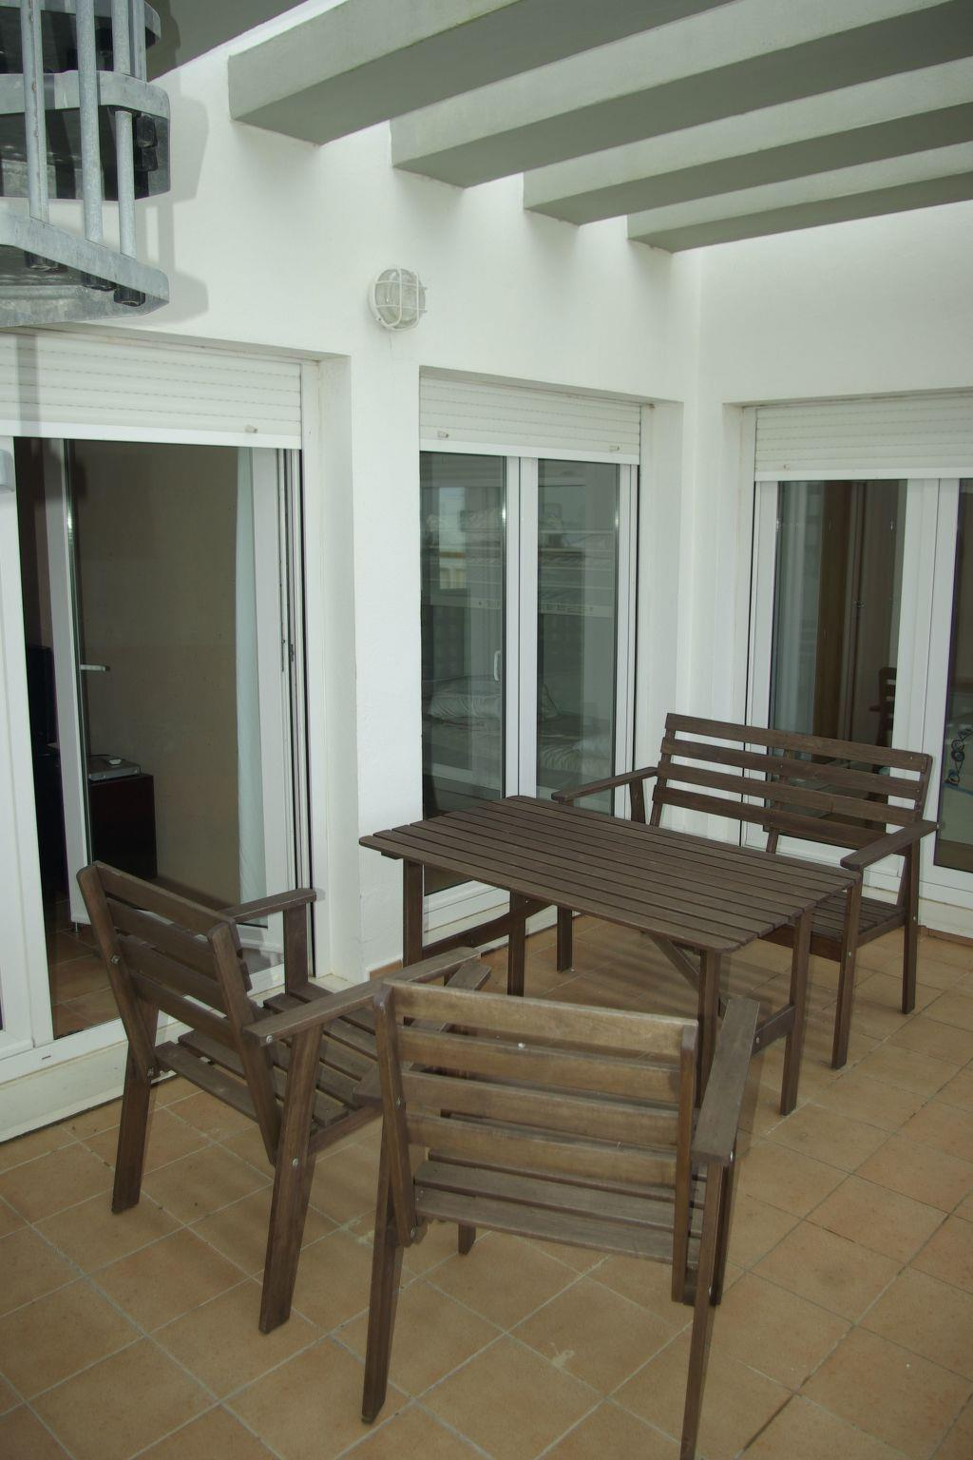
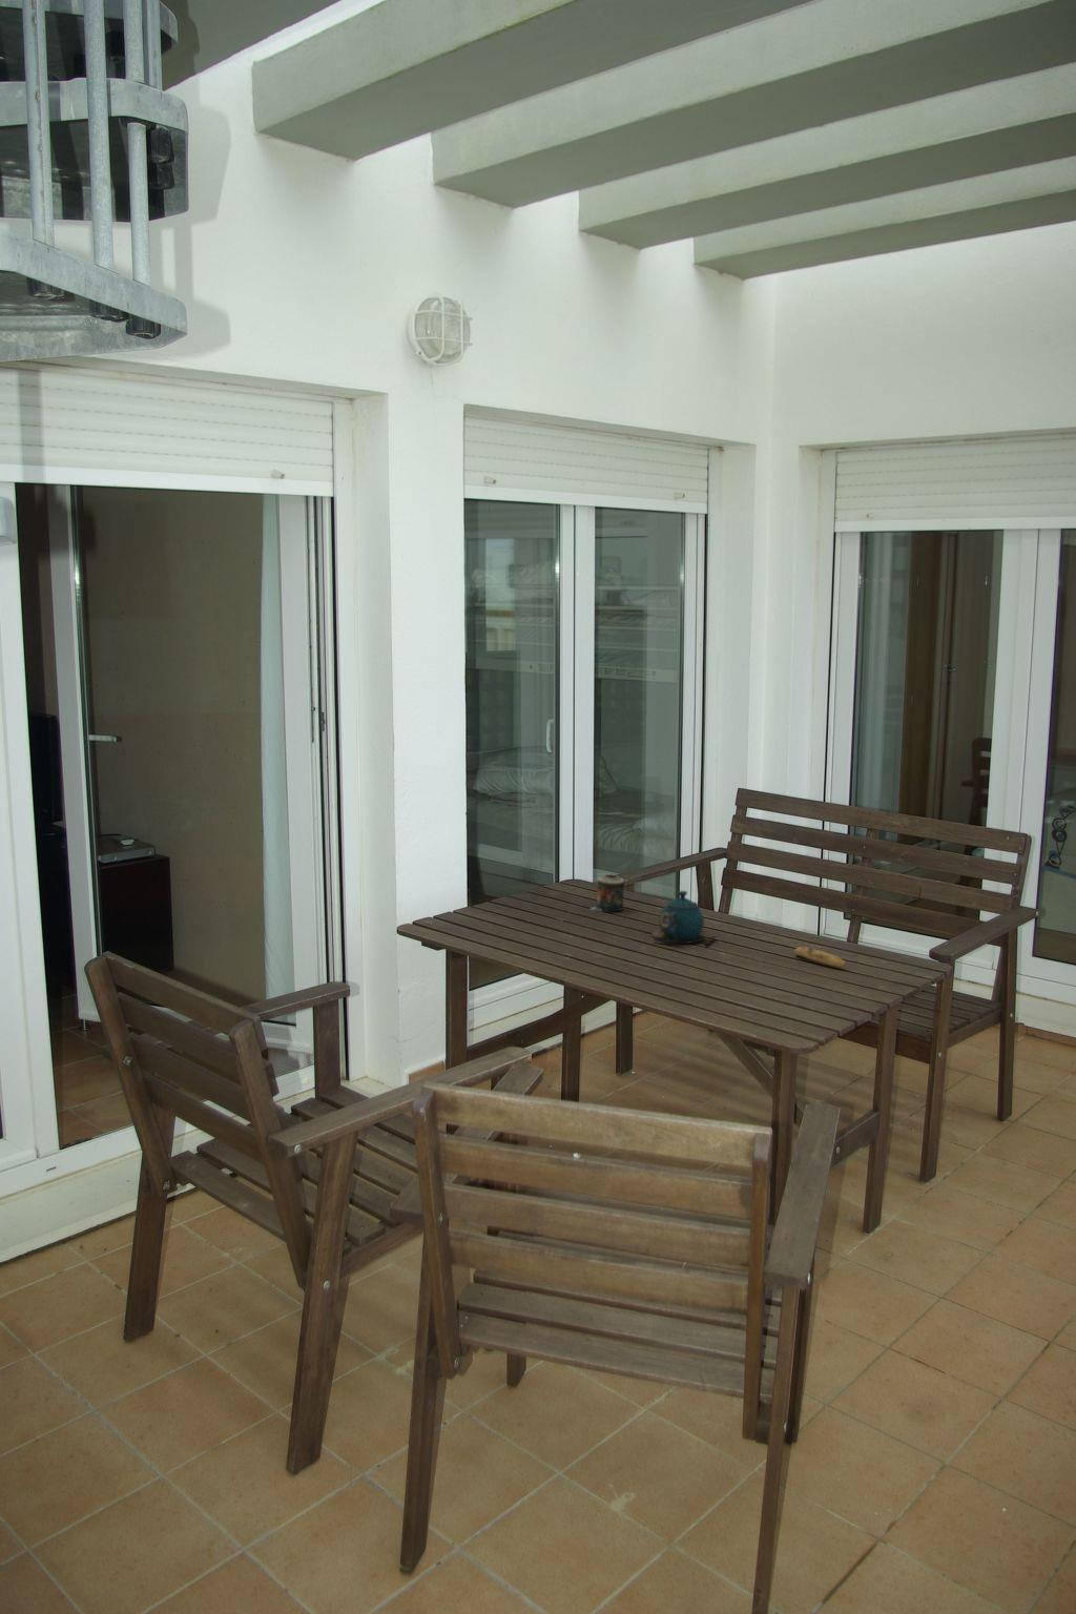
+ teapot (677, 914)
+ candle (605, 892)
+ banana (818, 955)
